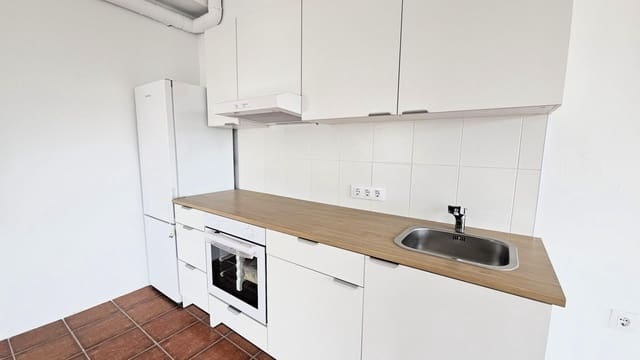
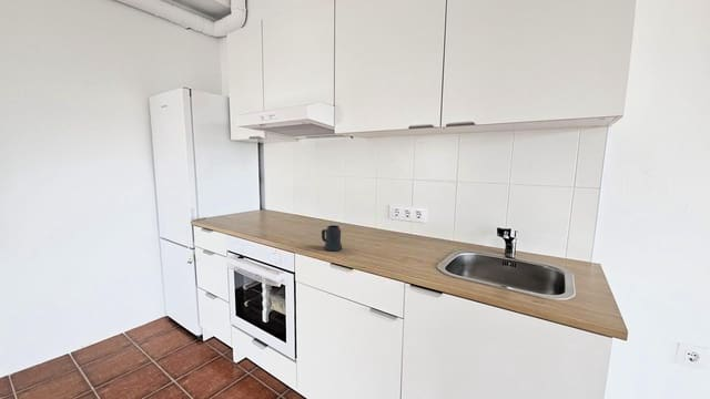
+ mug (331, 236)
